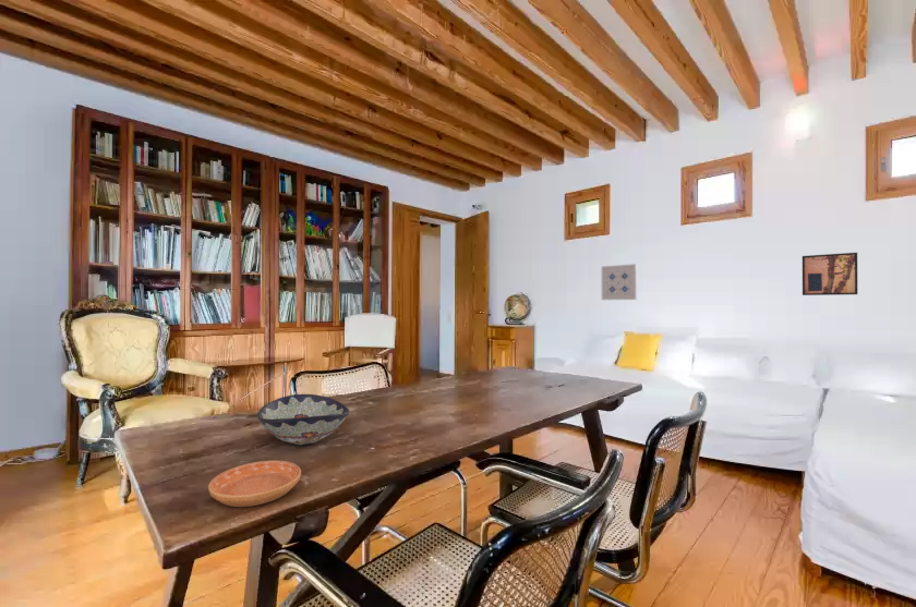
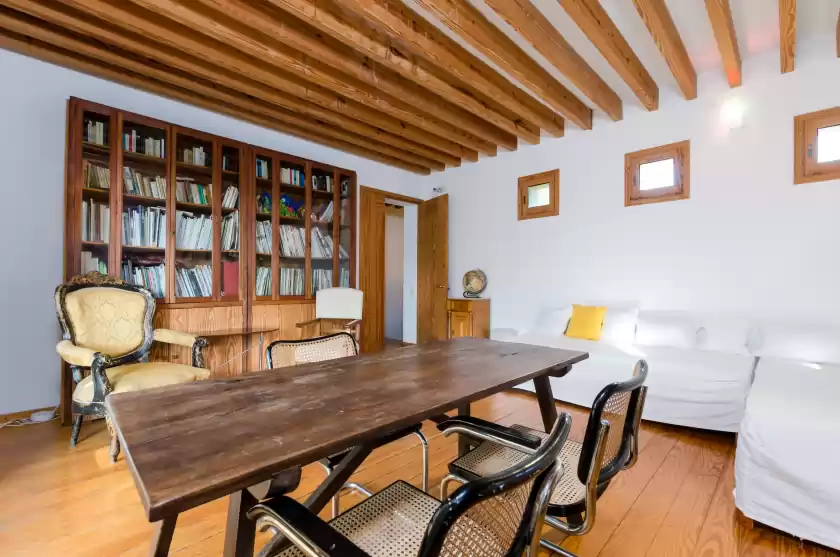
- wall art (829, 275)
- decorative bowl (304, 421)
- saucer (256, 483)
- wall art (618, 282)
